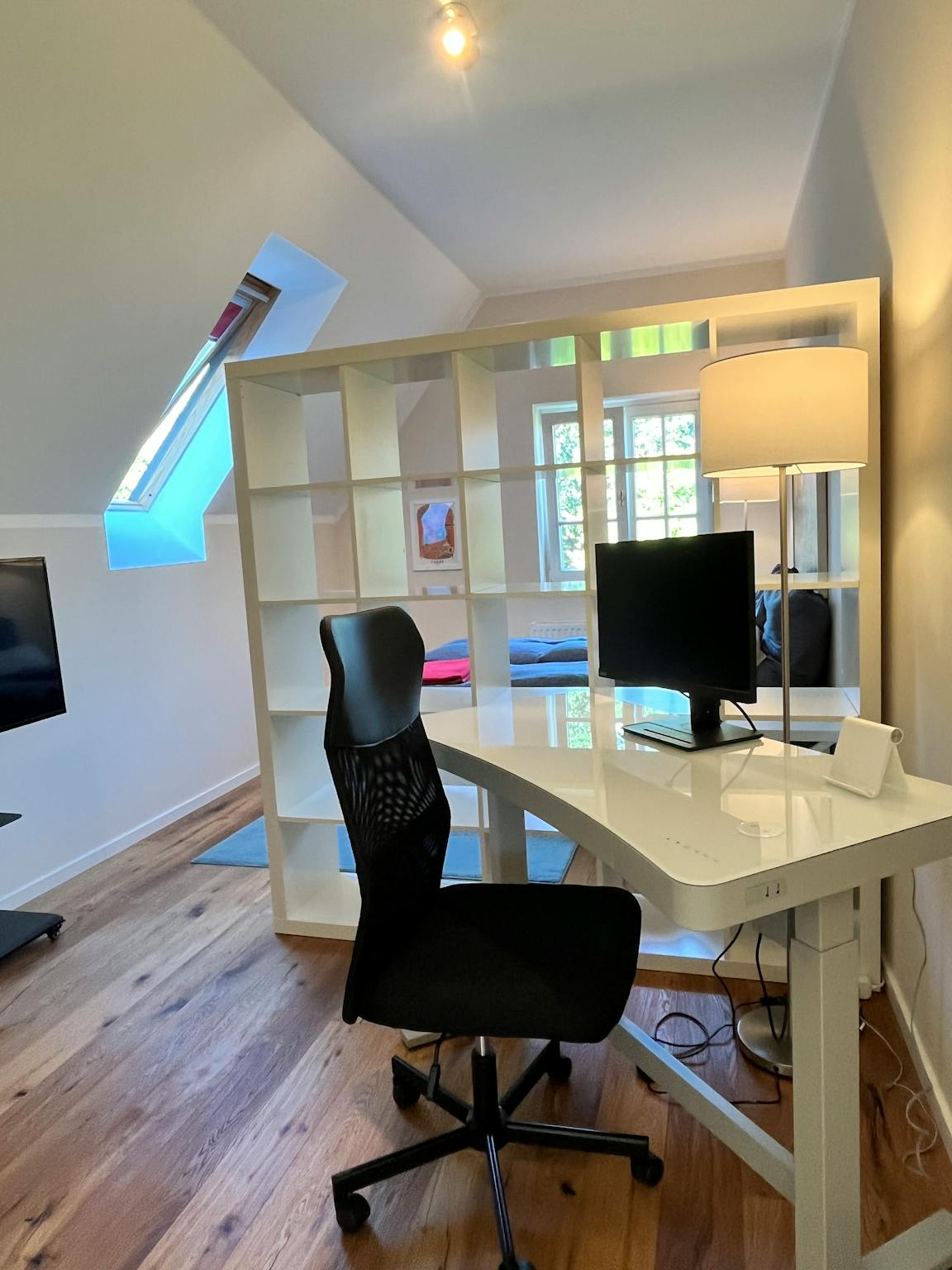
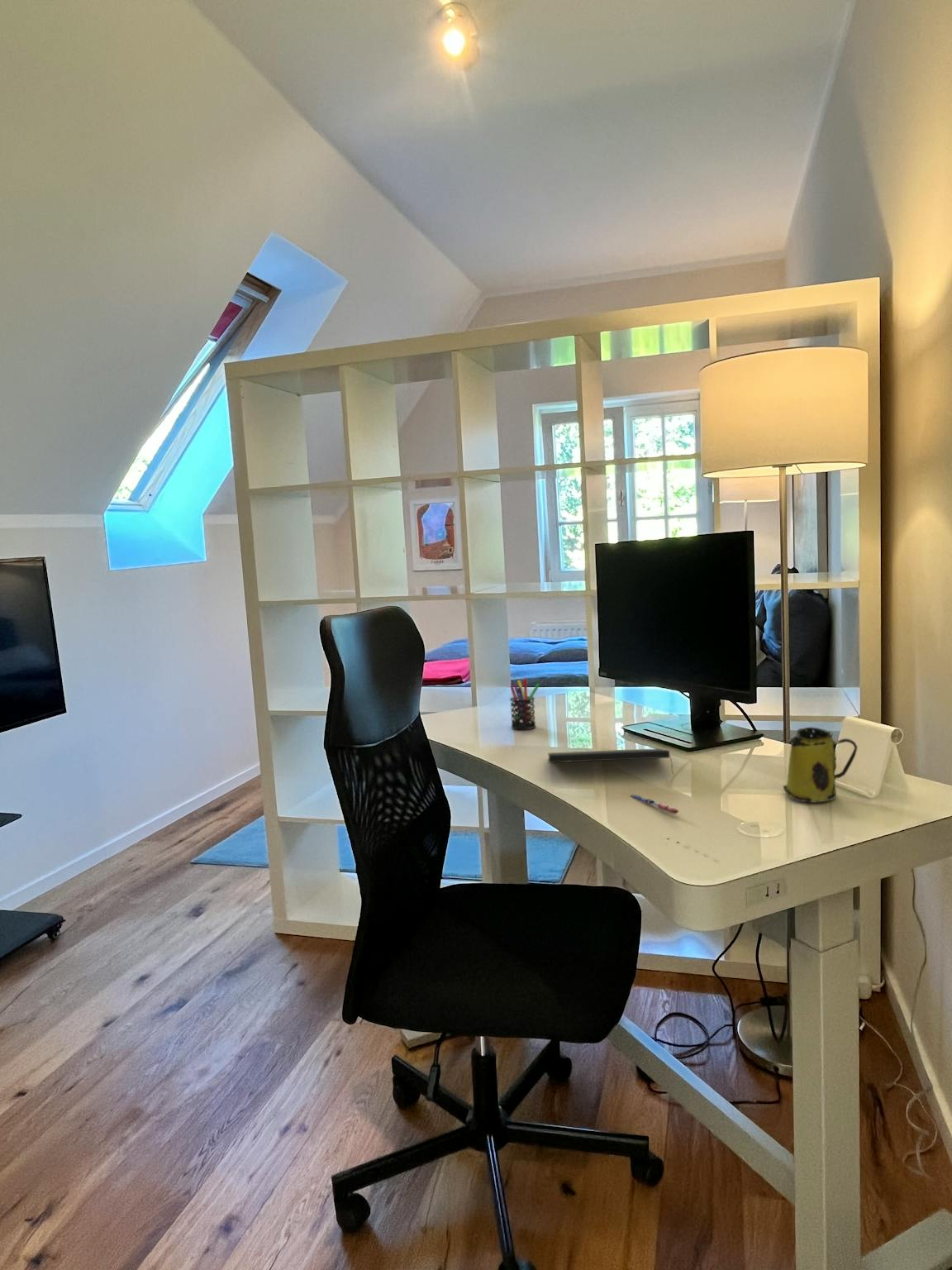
+ pen holder (525, 702)
+ mug (814, 763)
+ pen (653, 802)
+ notepad (605, 755)
